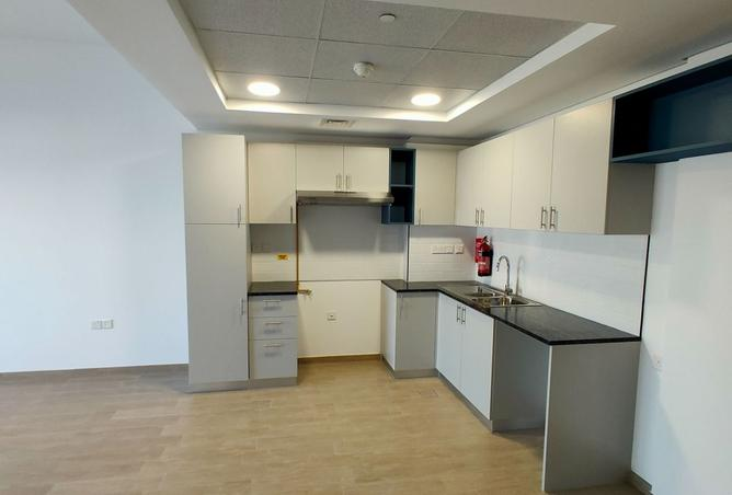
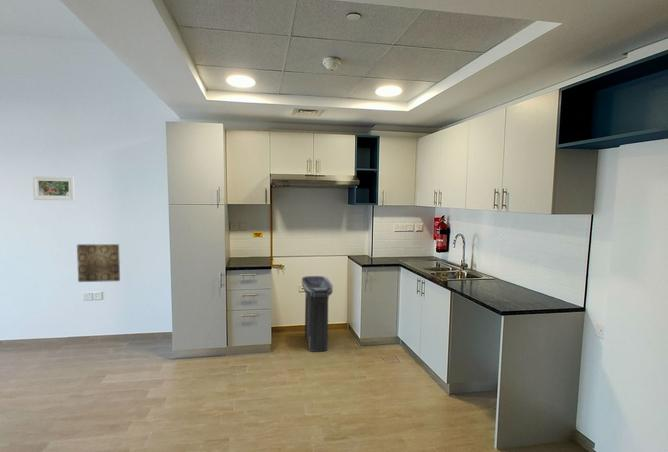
+ wall art (98, 262)
+ trash can (316, 312)
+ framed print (54, 188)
